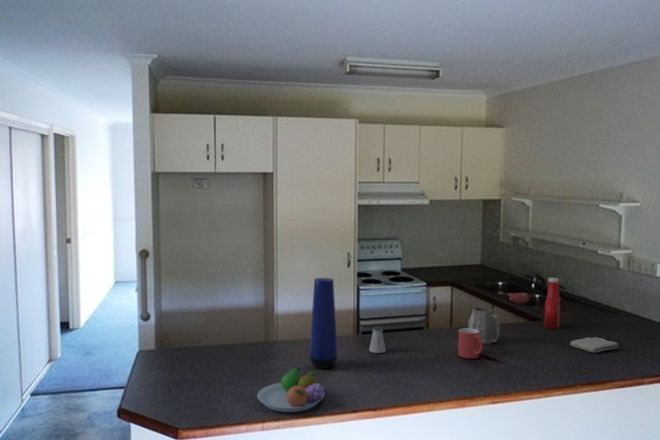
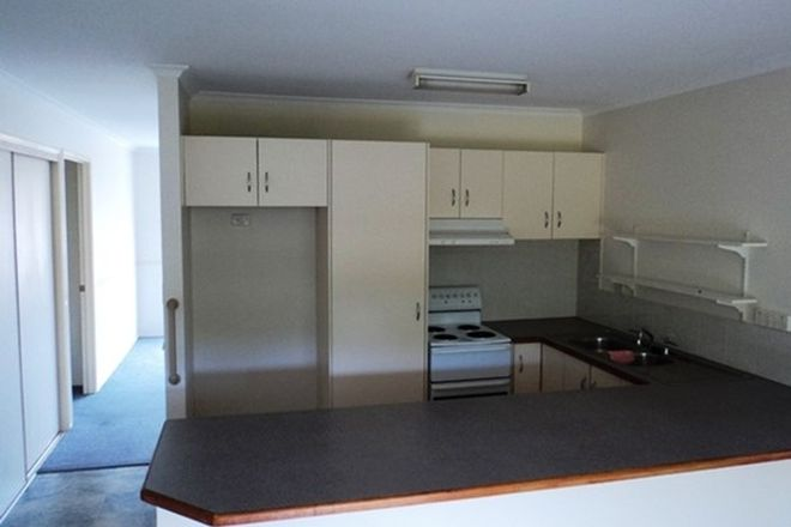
- fruit bowl (292, 386)
- mug (484, 326)
- washcloth (594, 344)
- vase (323, 322)
- soap bottle (553, 302)
- mug (471, 344)
- saltshaker (377, 339)
